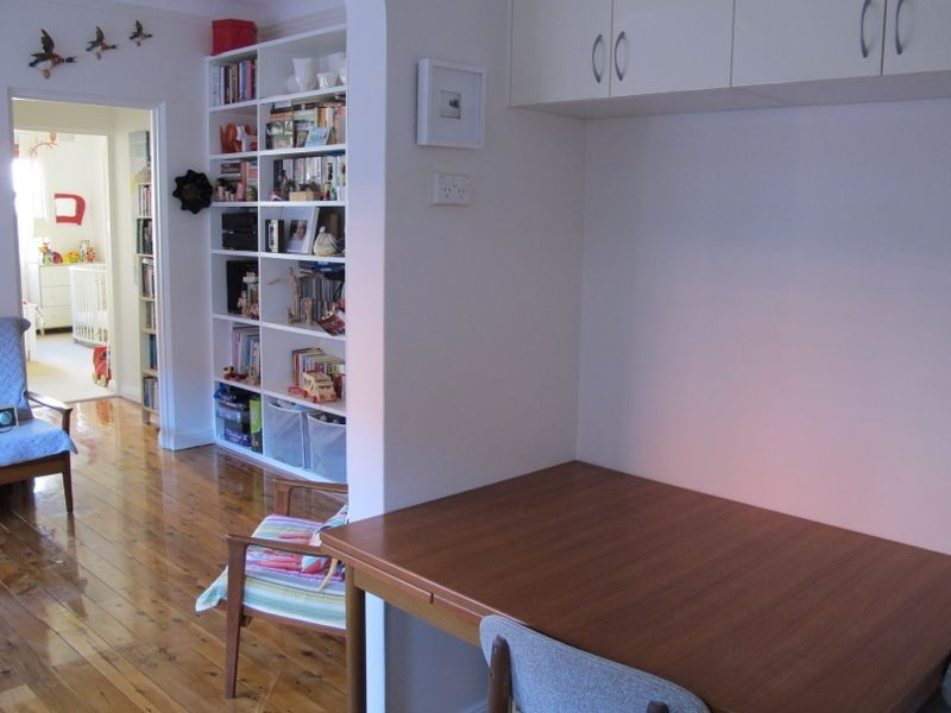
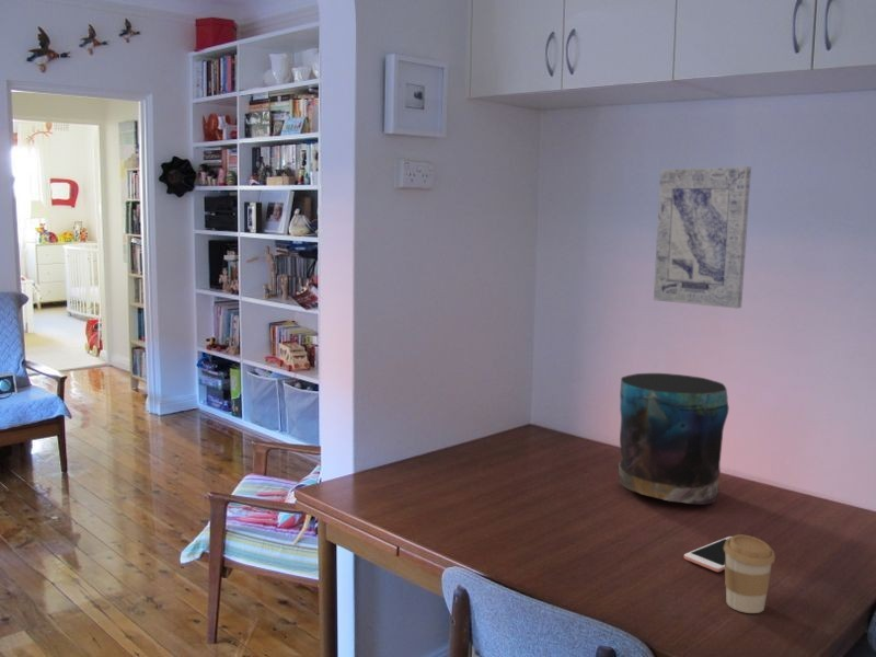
+ coffee cup (747, 573)
+ vase (670, 438)
+ cell phone (724, 553)
+ wall art (700, 237)
